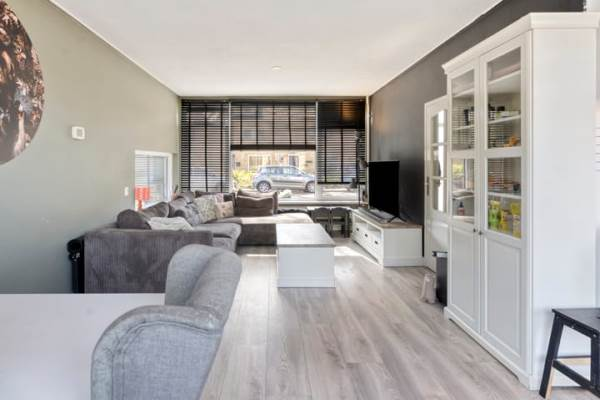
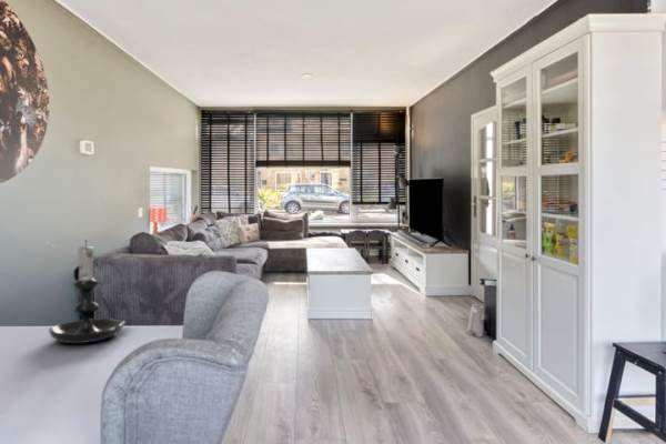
+ candle holder (87, 289)
